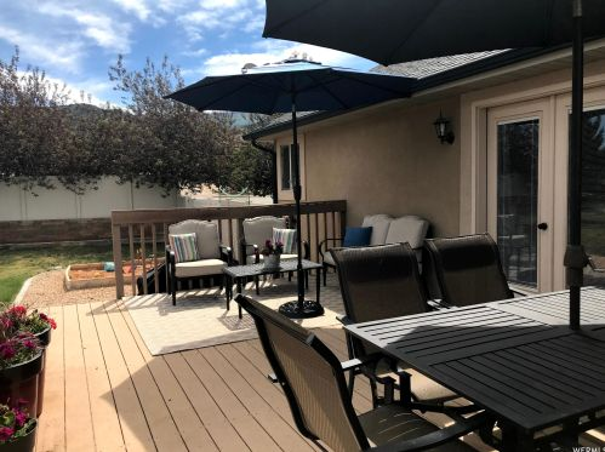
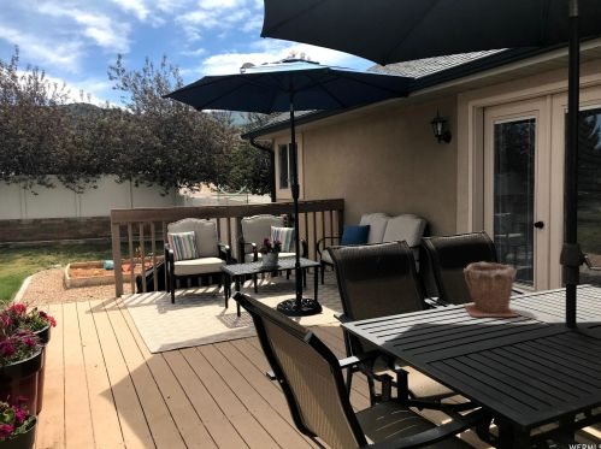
+ plant pot (489, 288)
